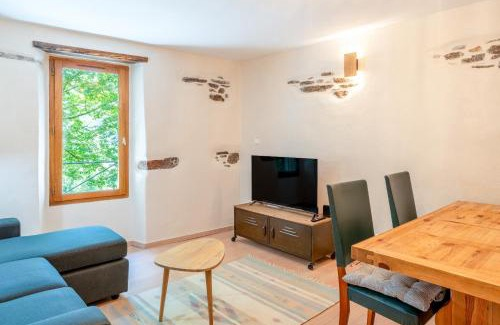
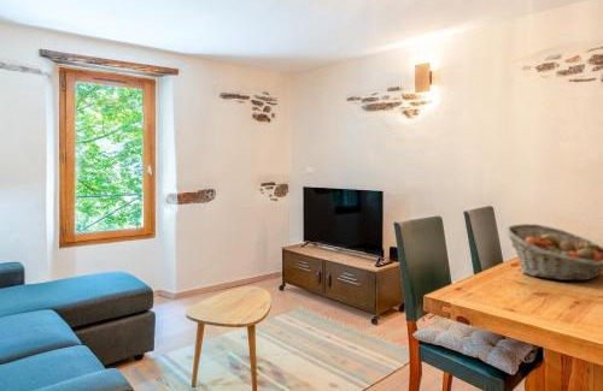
+ fruit basket (555, 249)
